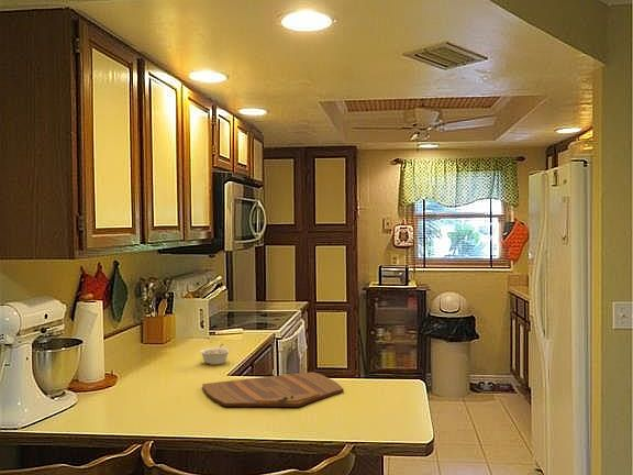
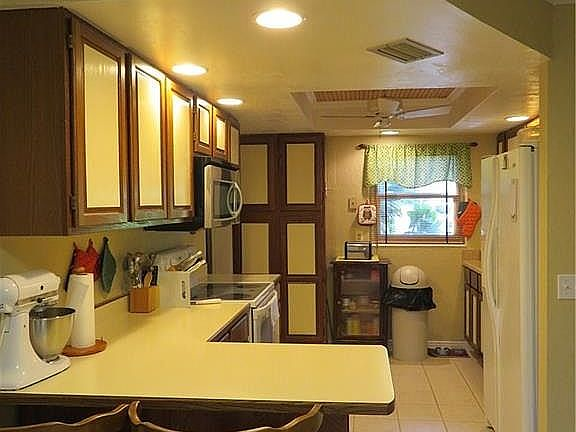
- cutting board (277, 388)
- legume (214, 355)
